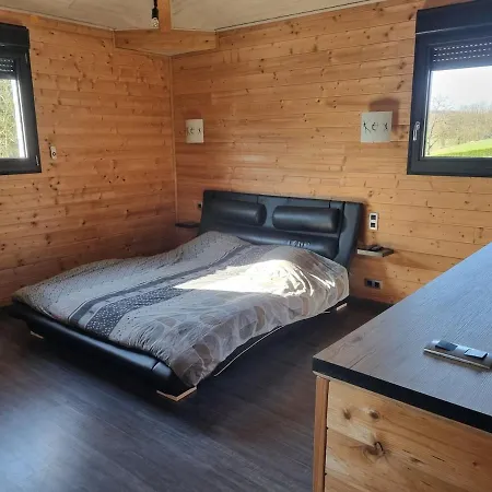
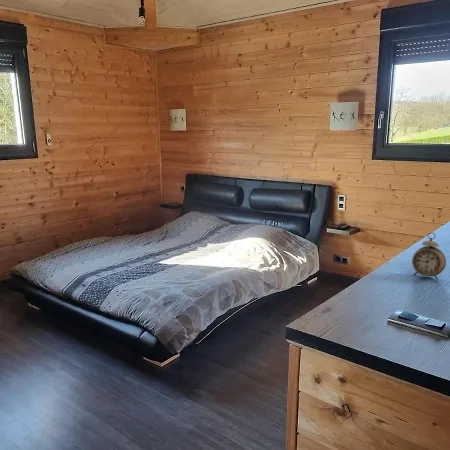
+ alarm clock (428, 255)
